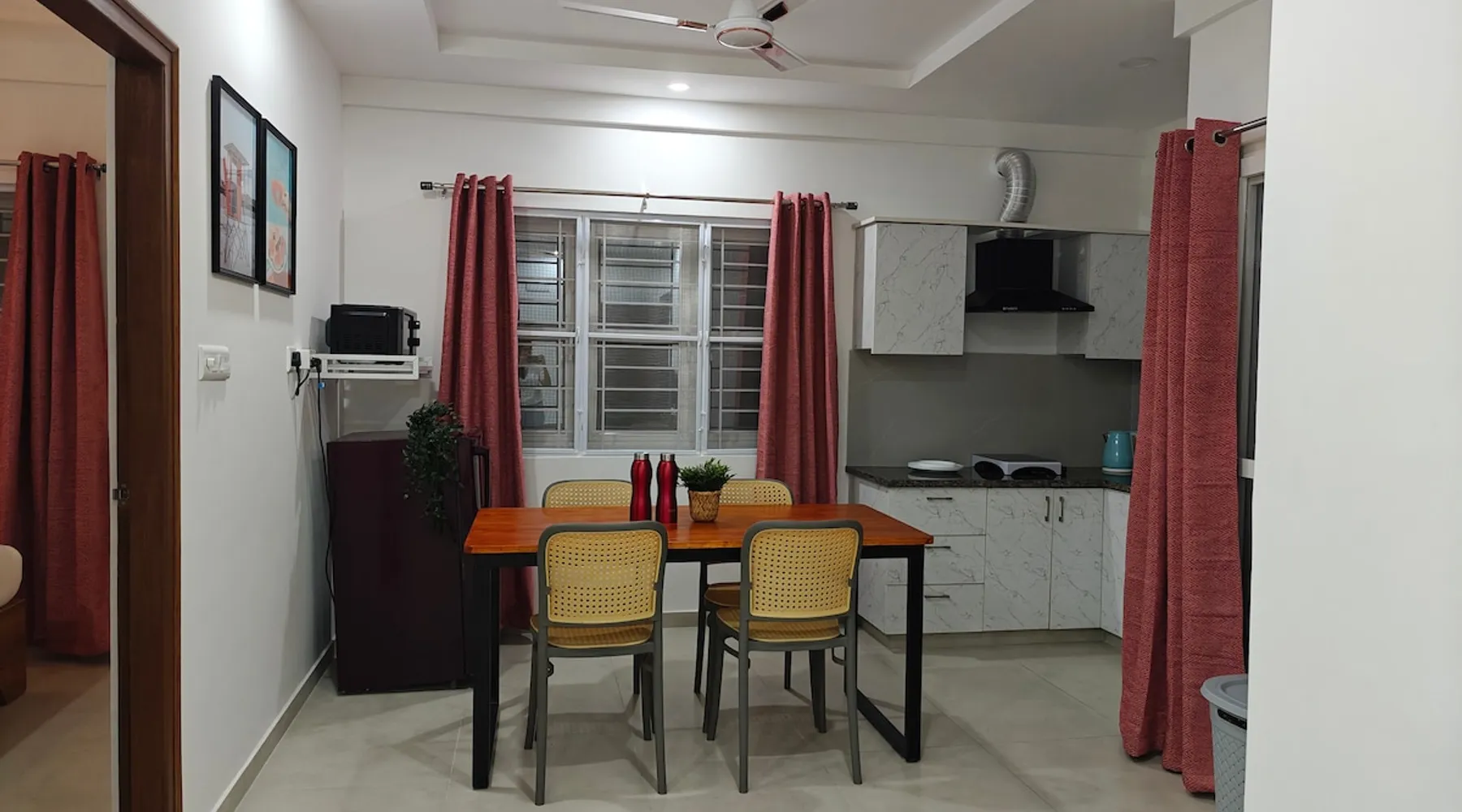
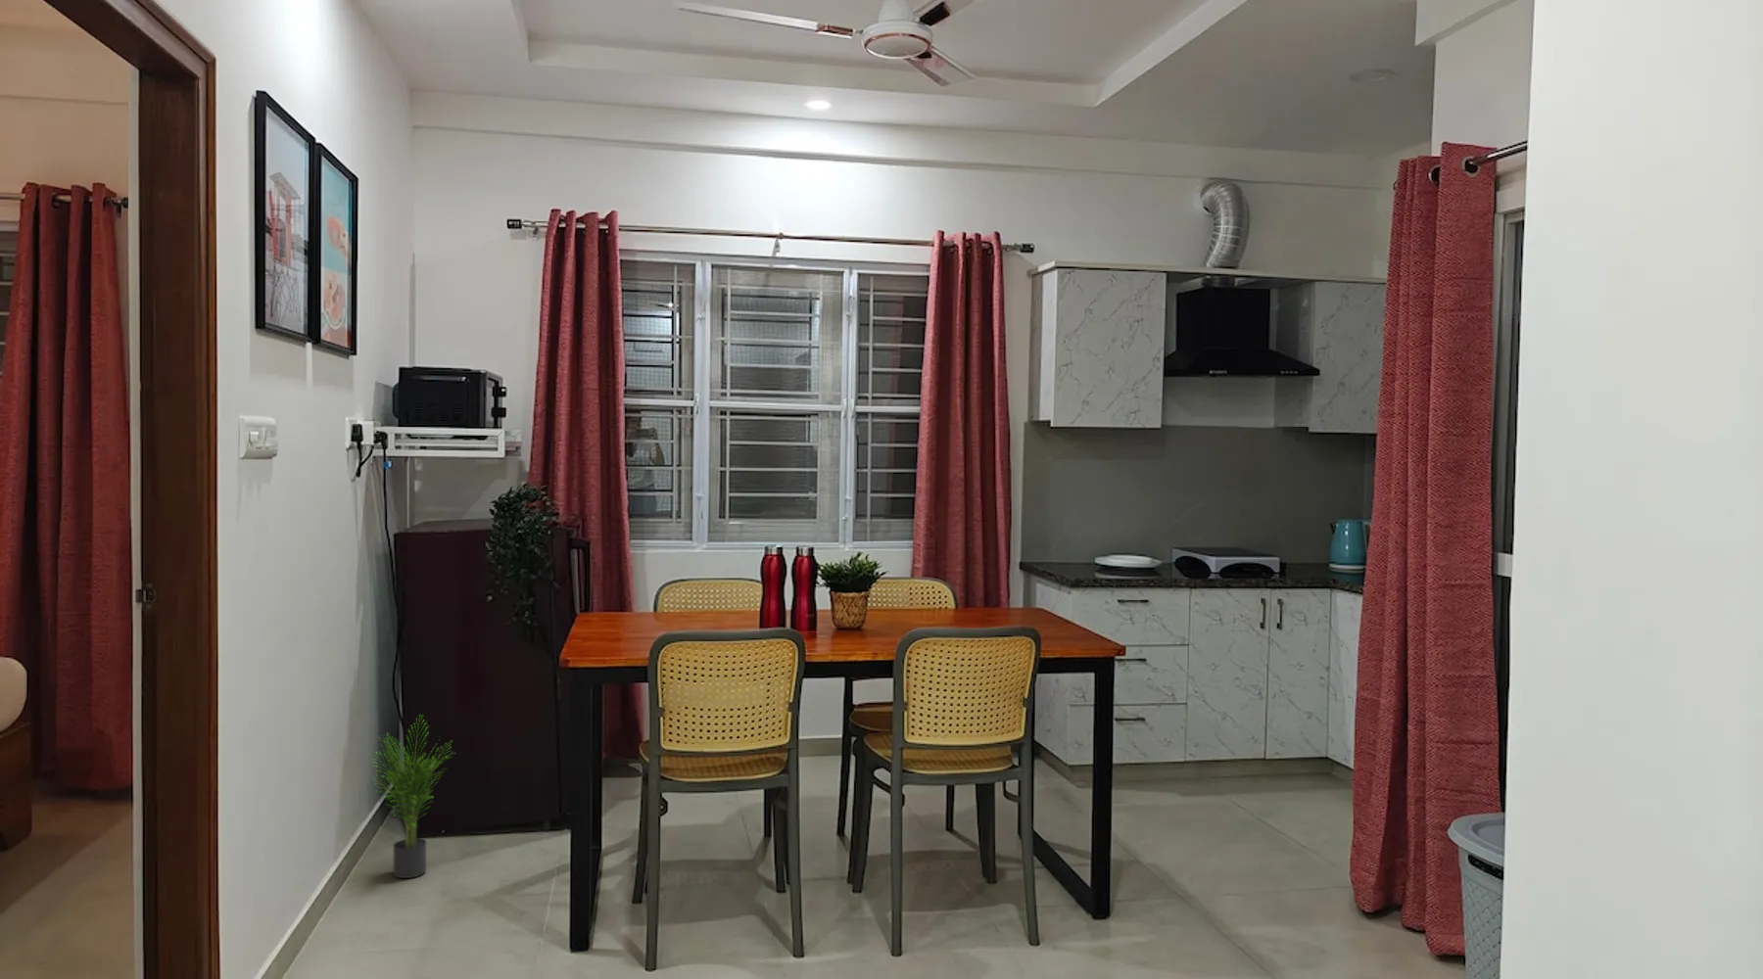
+ potted plant (410, 799)
